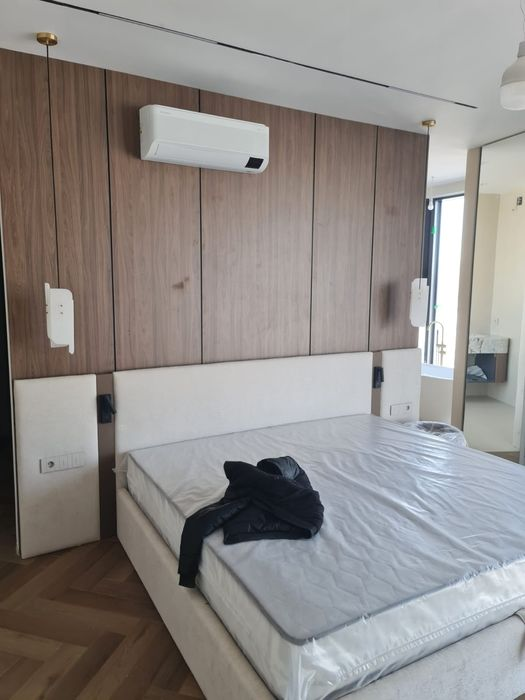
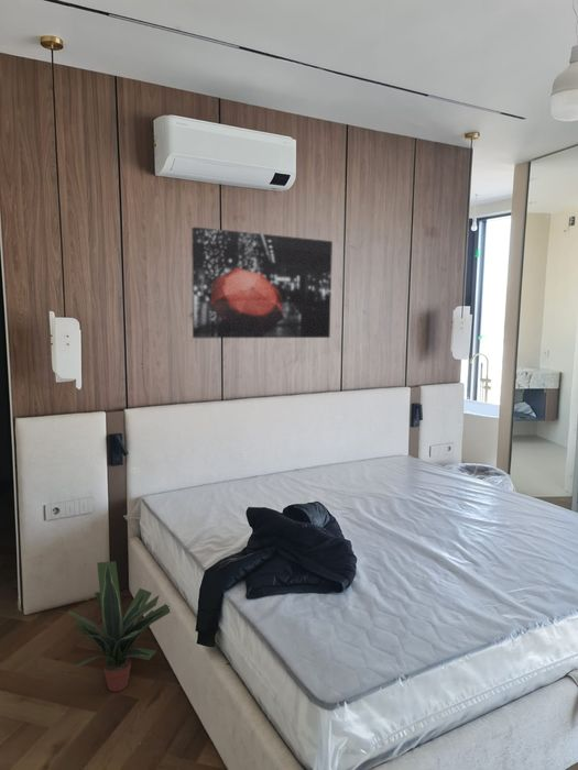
+ wall art (265, 286)
+ potted plant (118, 631)
